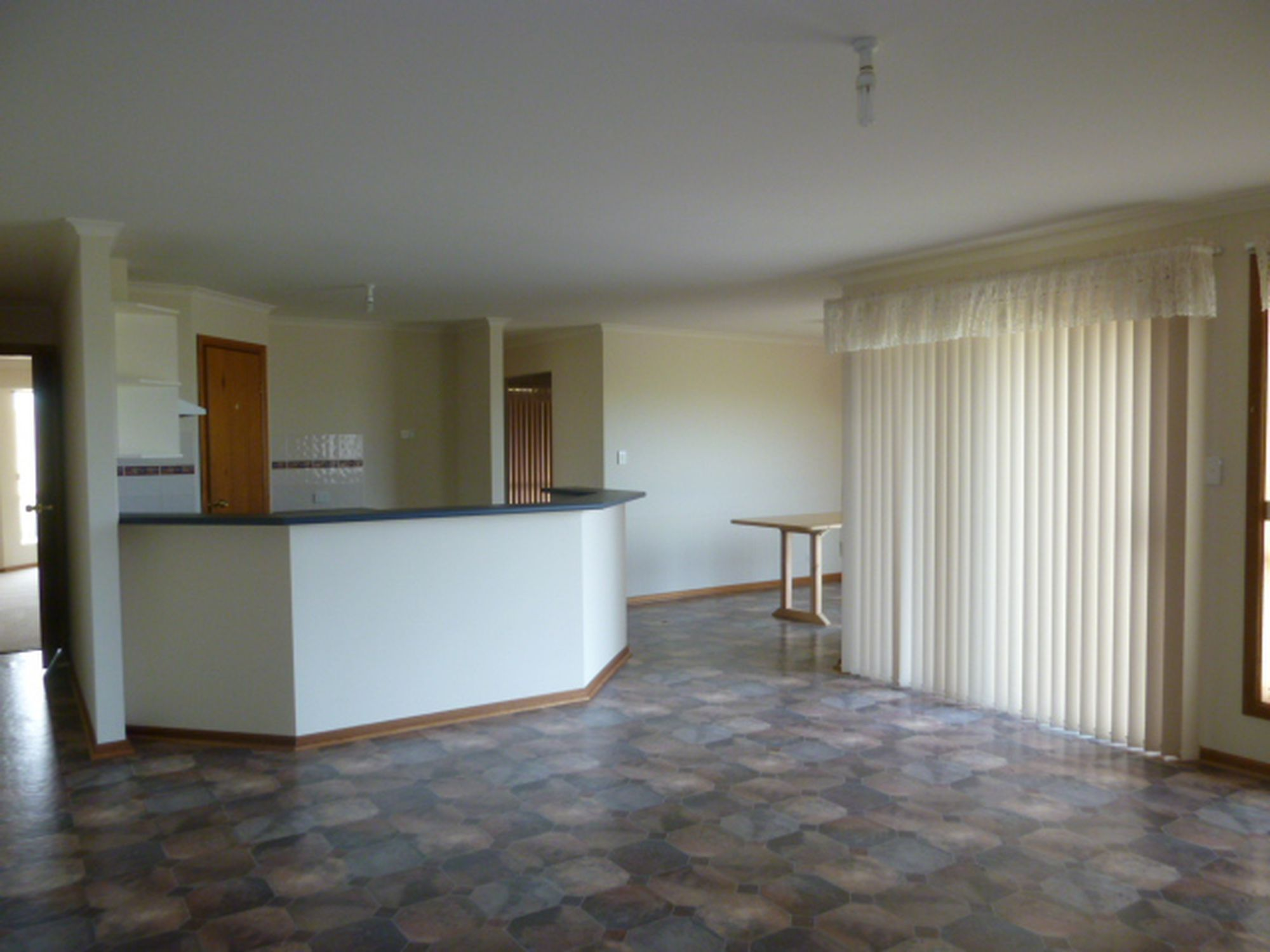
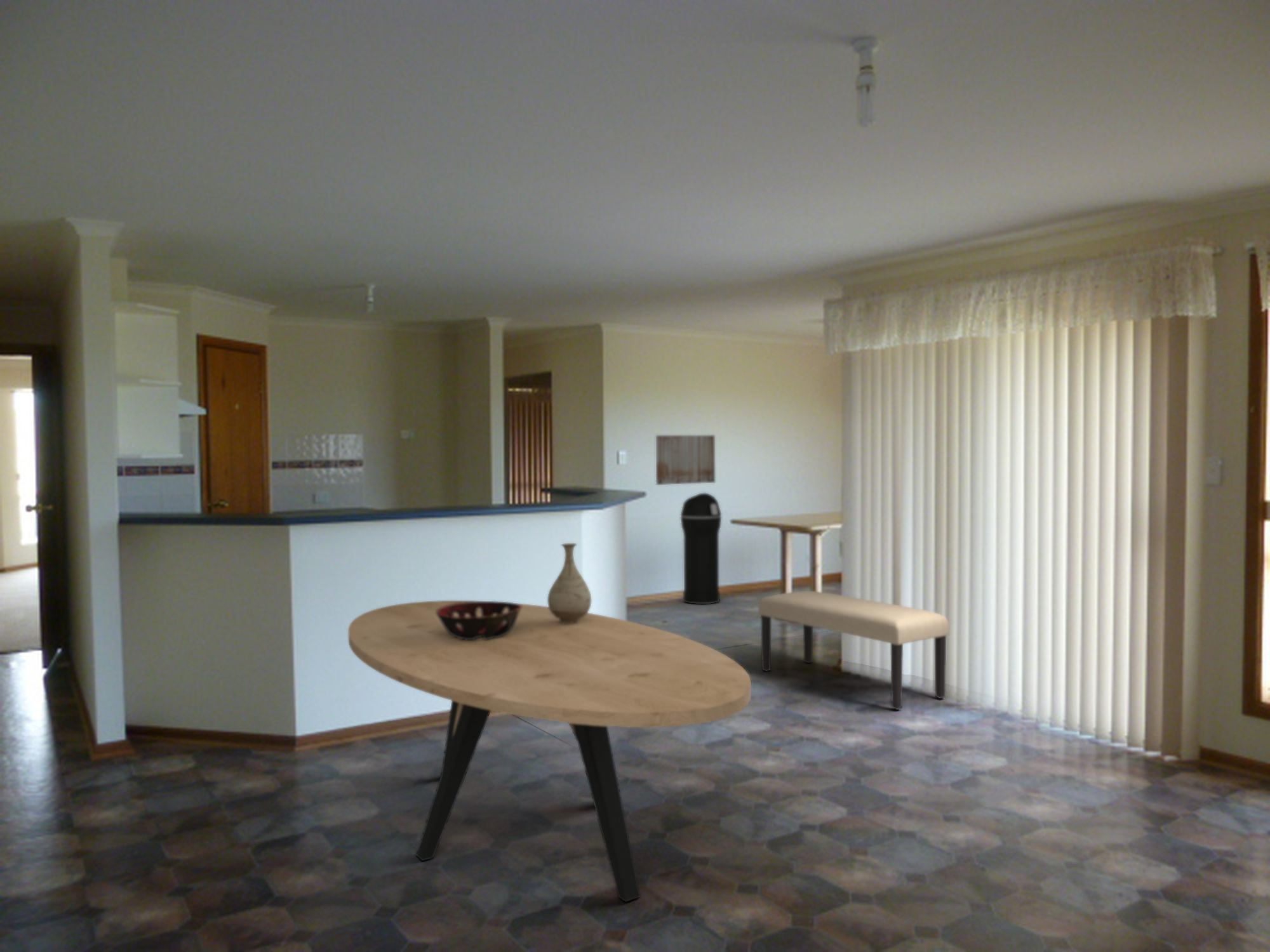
+ vase (569, 583)
+ bench (849, 634)
+ wall art (686, 459)
+ trash can (702, 547)
+ dining table (525, 717)
+ decorative bowl (479, 621)
